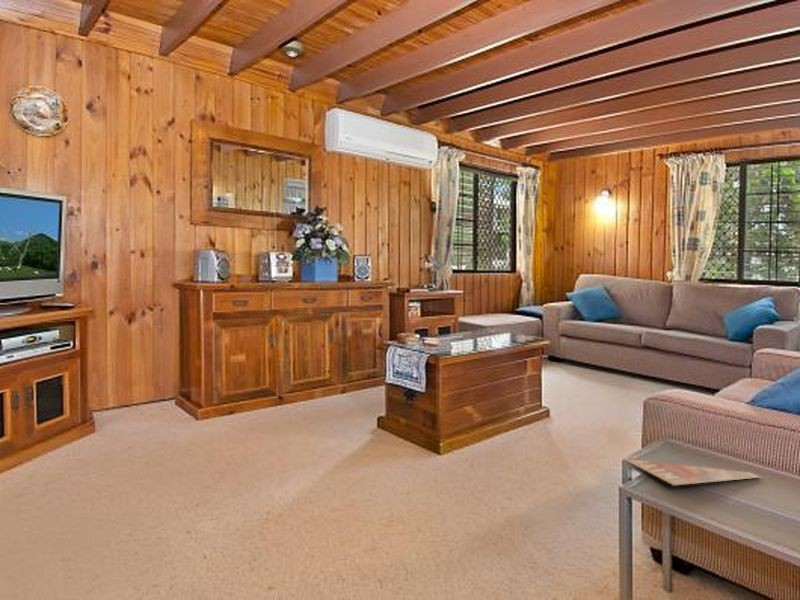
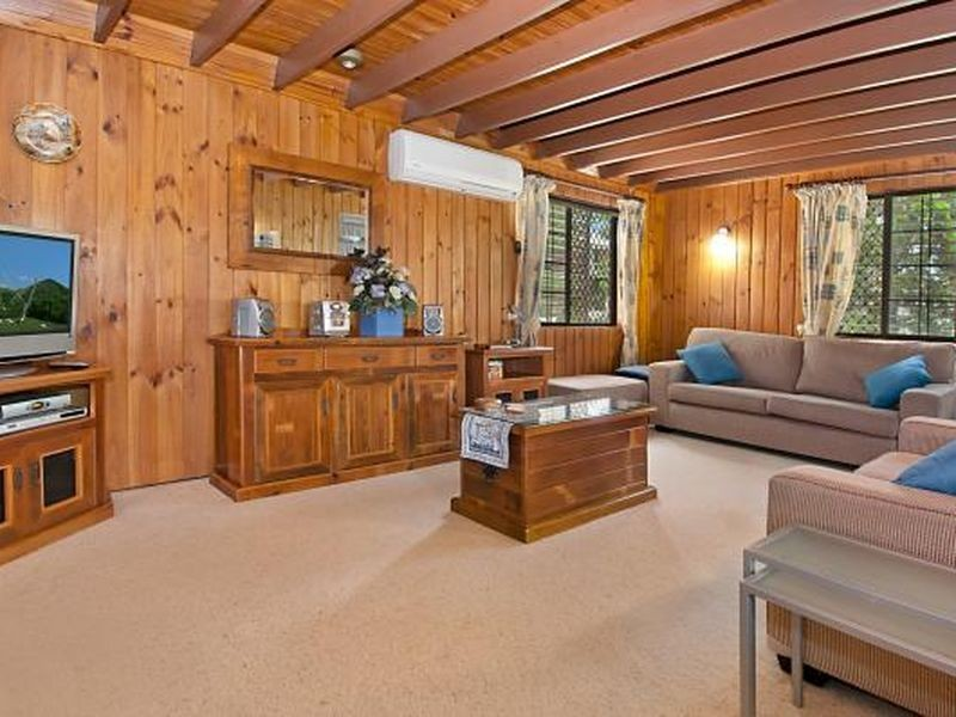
- magazine (688, 467)
